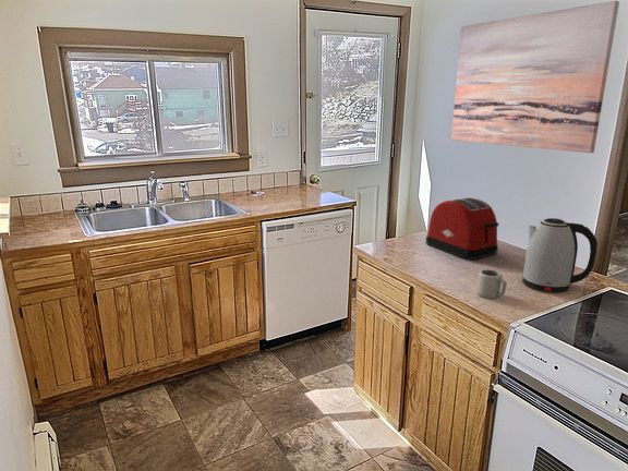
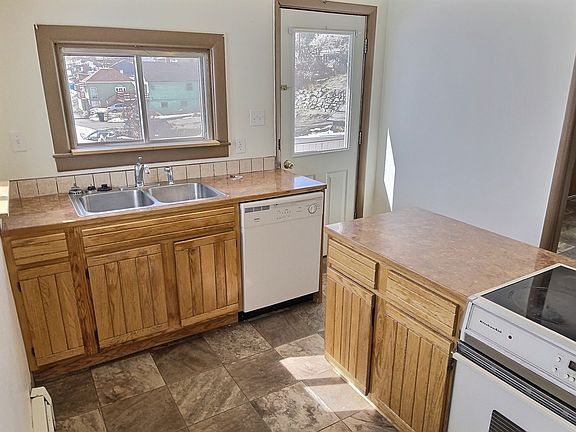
- wall art (520, 83)
- cup (492, 285)
- toaster (463, 225)
- kettle (559, 253)
